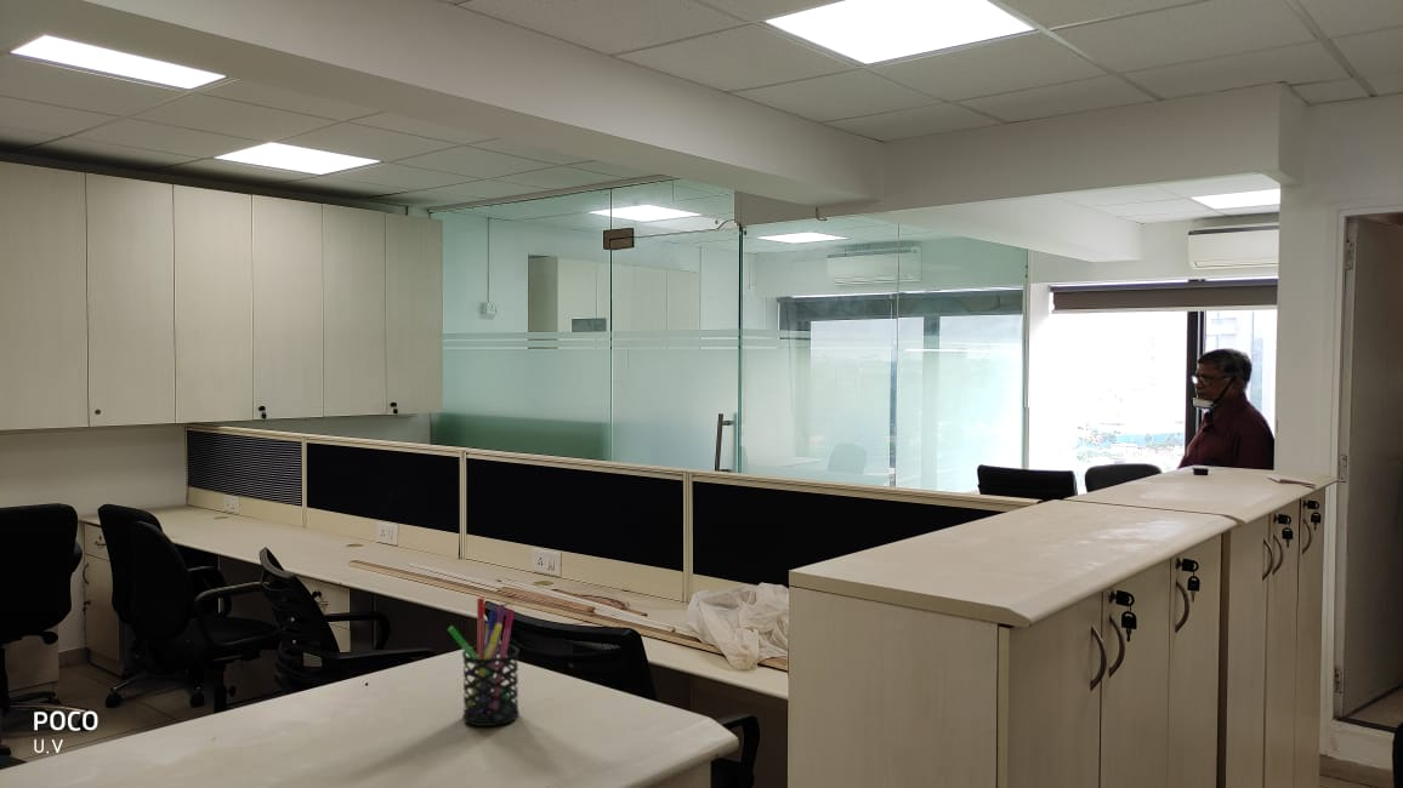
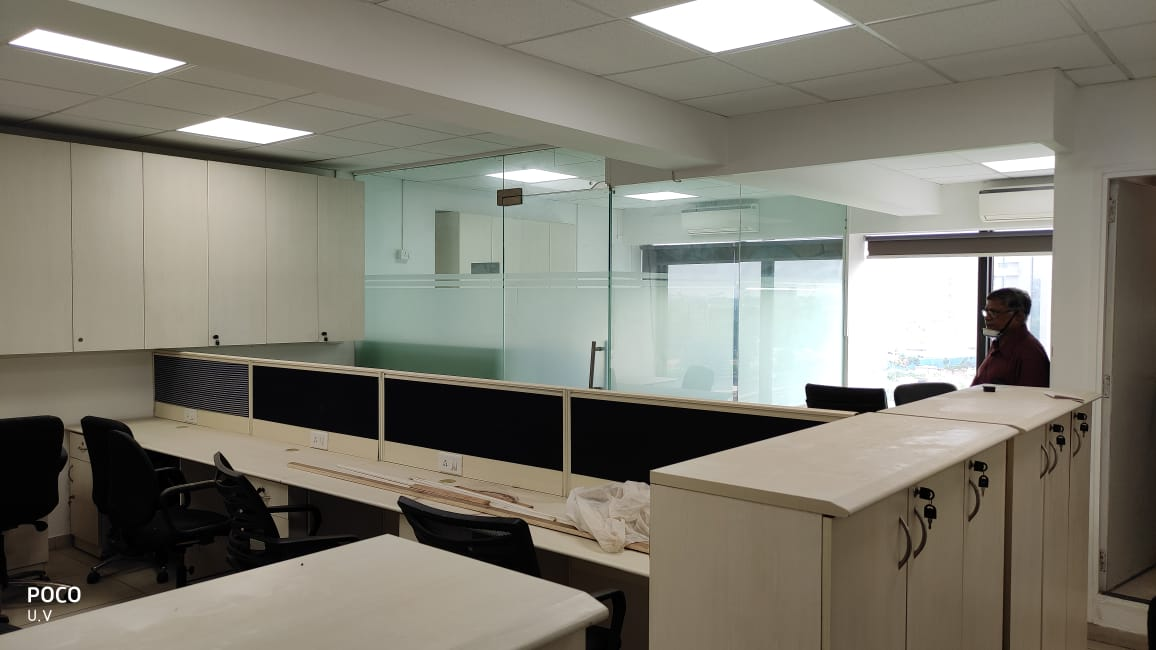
- pen holder (483, 659)
